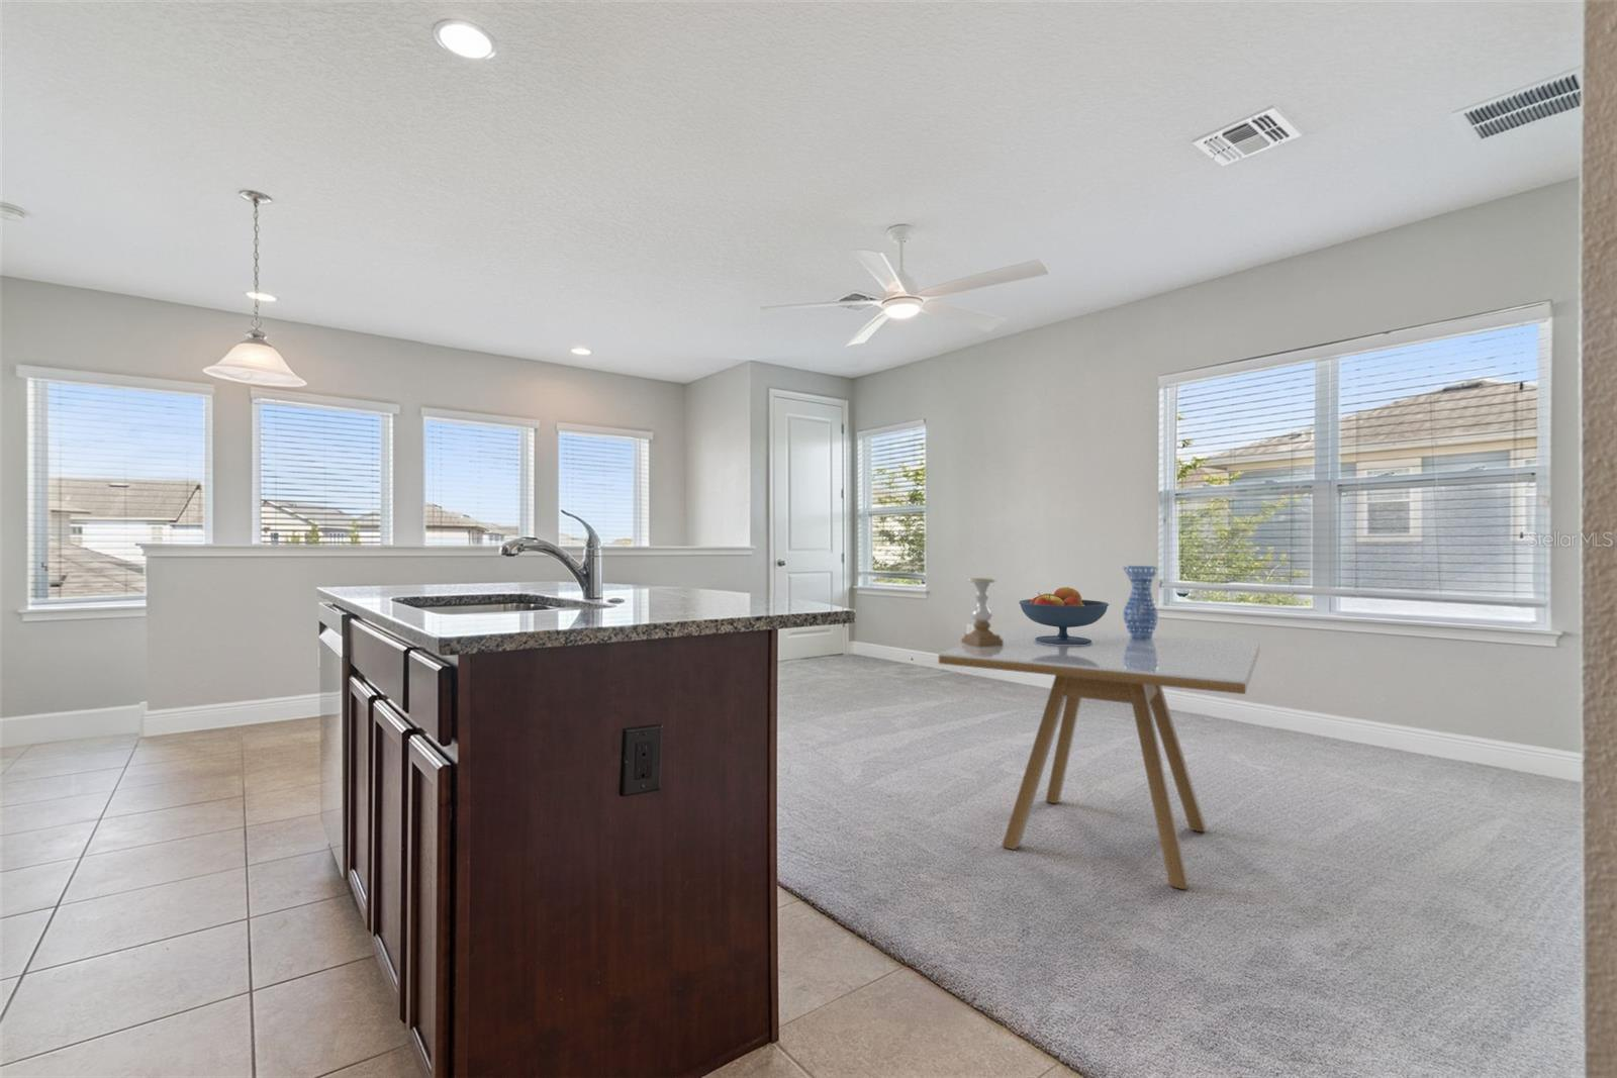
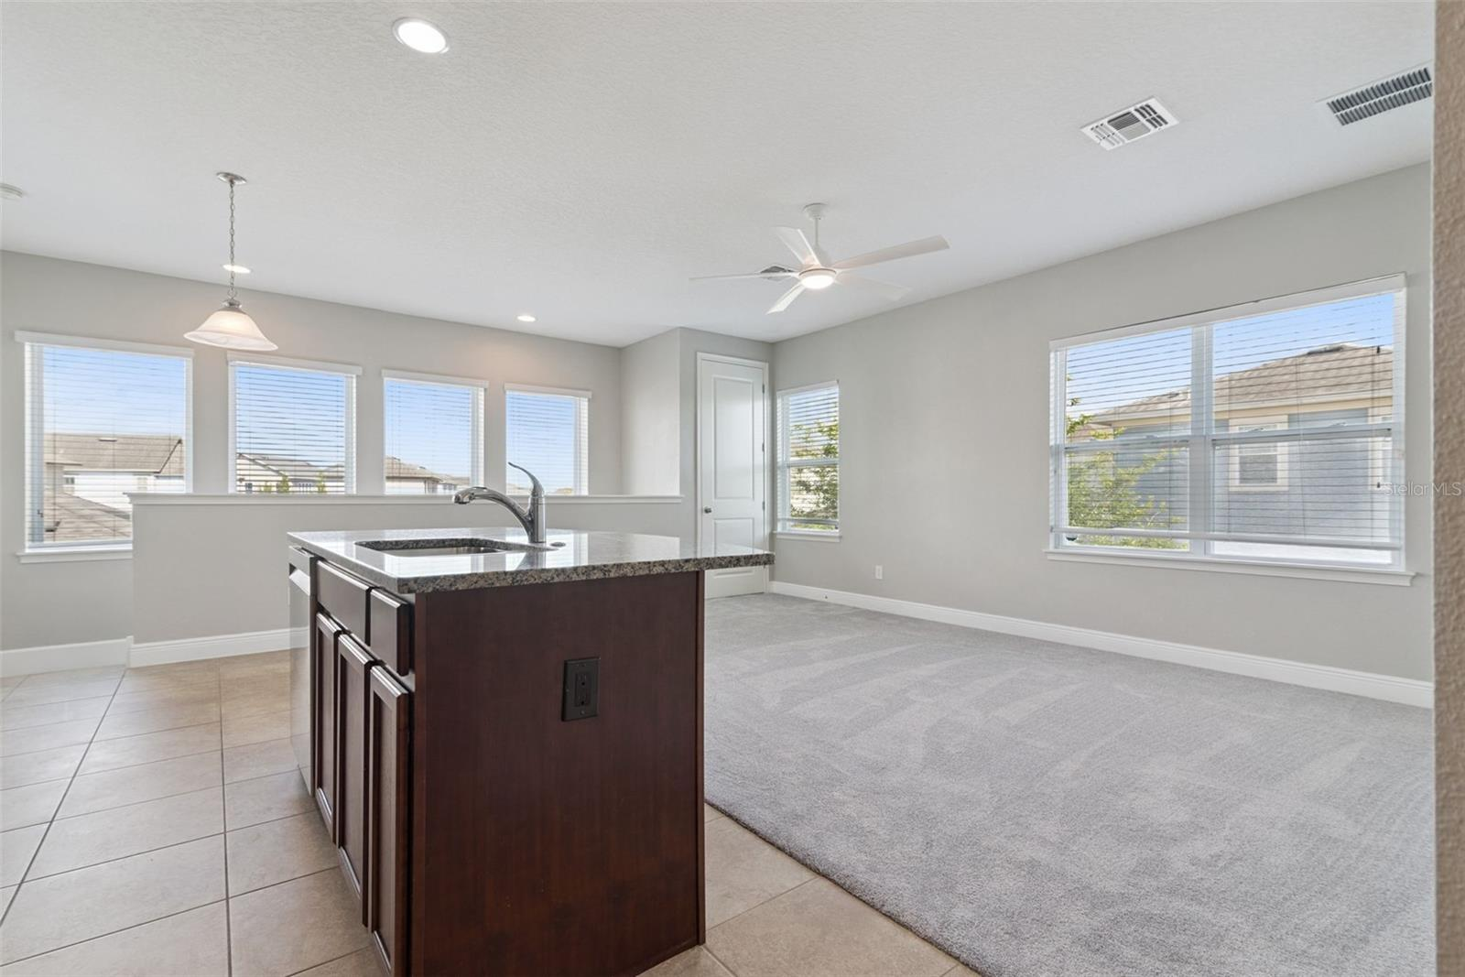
- dining table (1138, 734)
- vase (1141, 602)
- fruit bowl (1062, 615)
- candle holder (982, 610)
